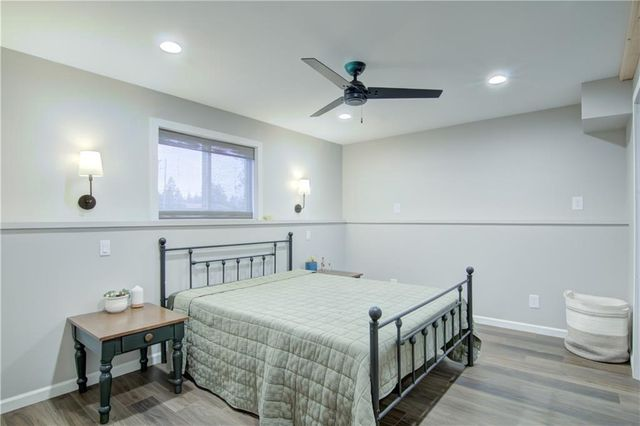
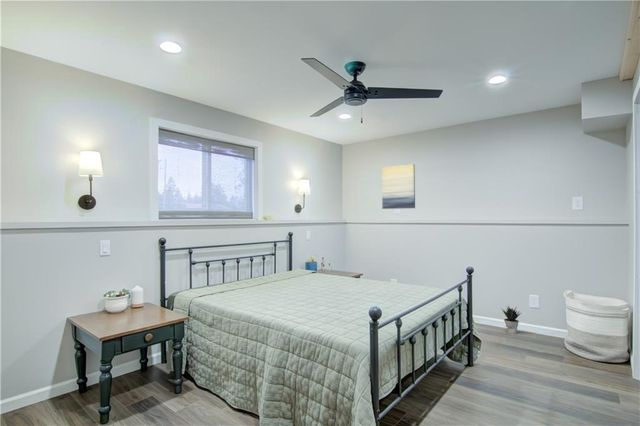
+ wall art (398, 187)
+ potted plant (510, 318)
